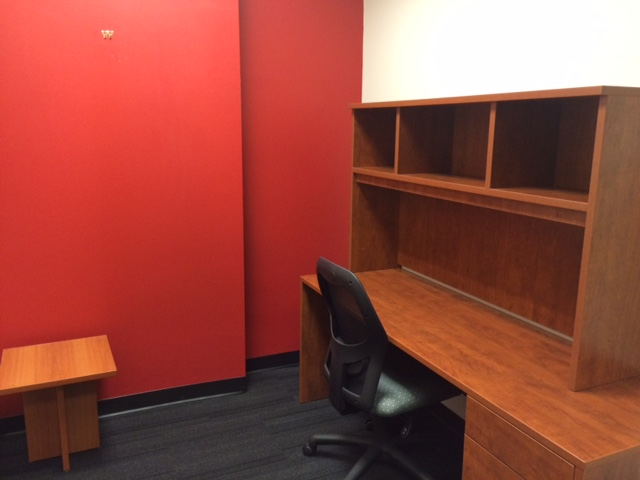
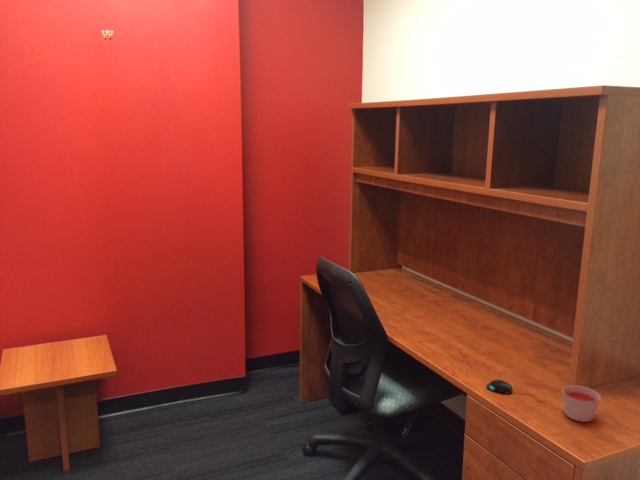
+ candle (579, 404)
+ mouse (514, 391)
